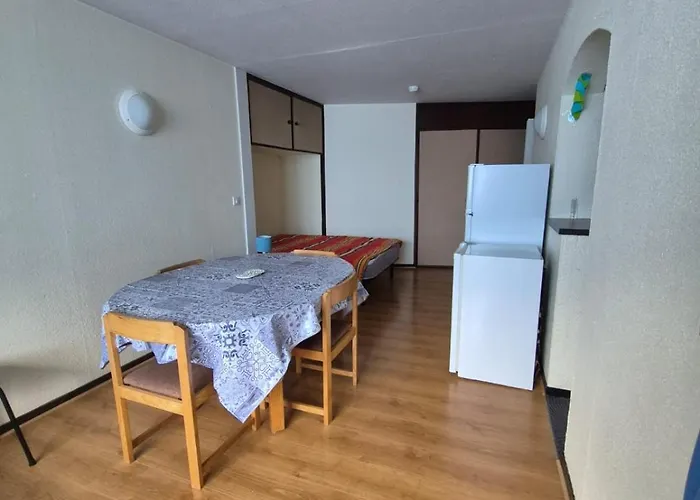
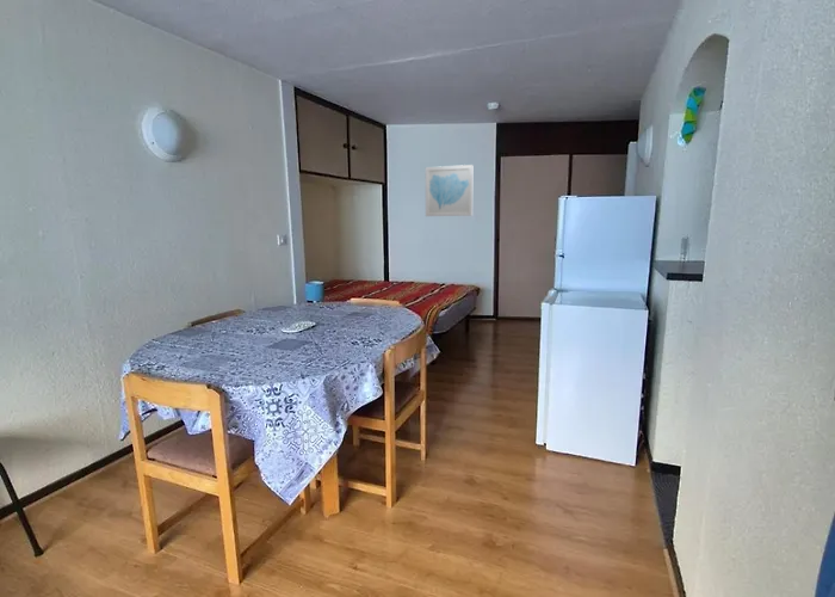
+ wall art (449, 191)
